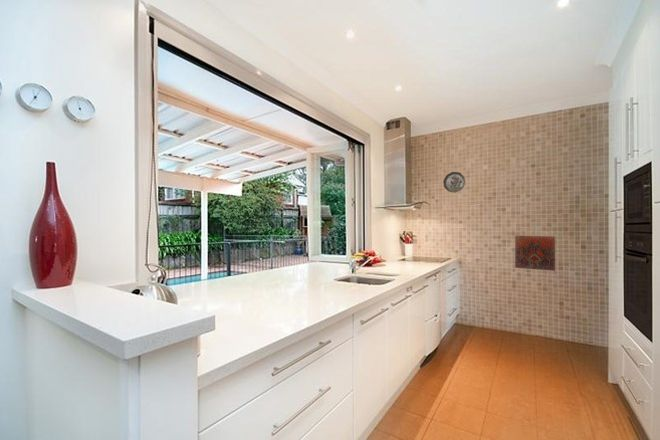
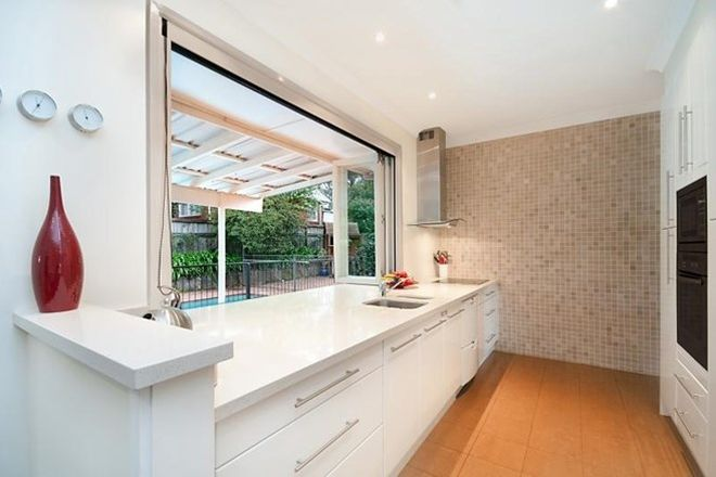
- decorative tile (534, 252)
- decorative plate (454, 182)
